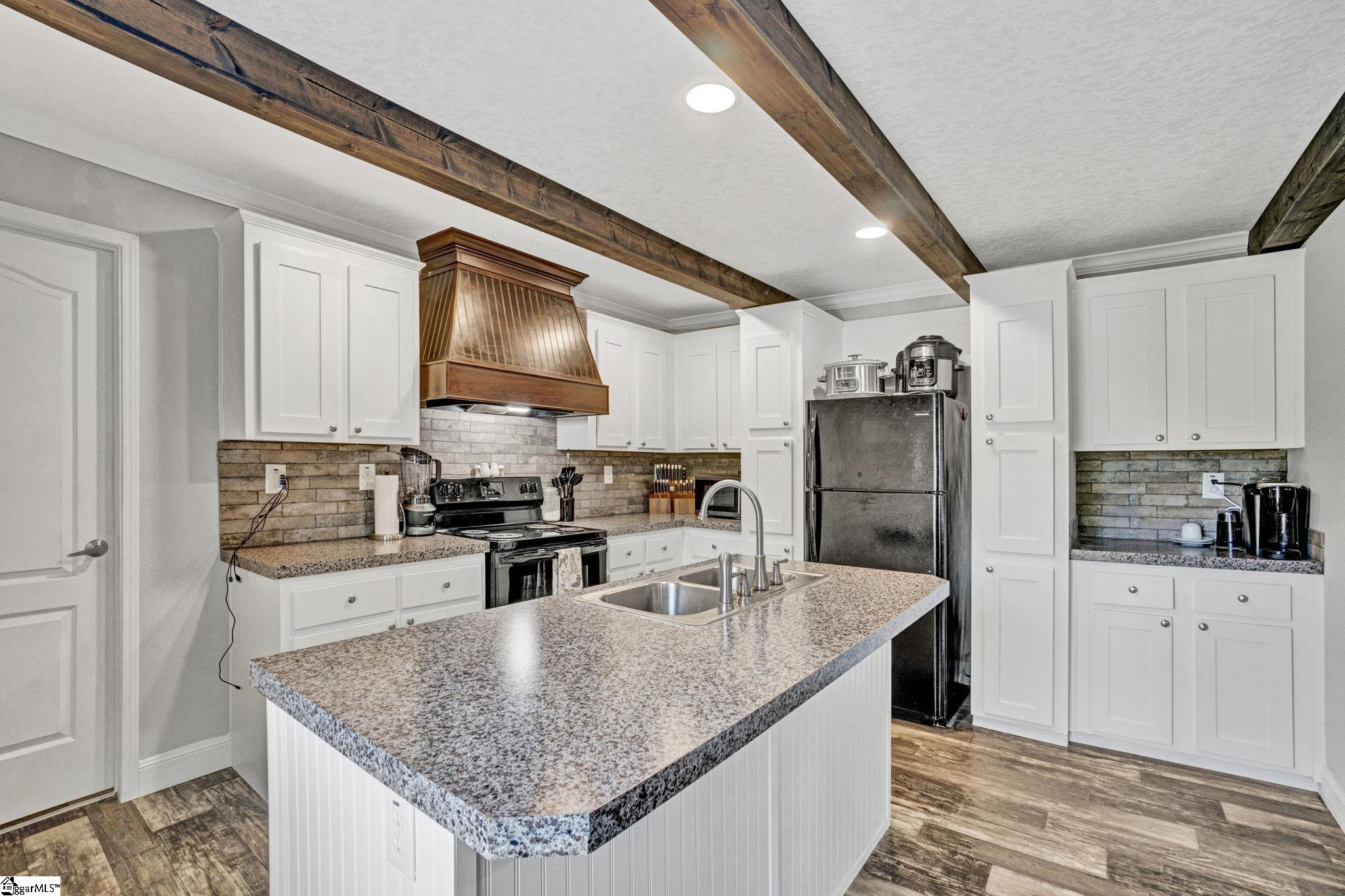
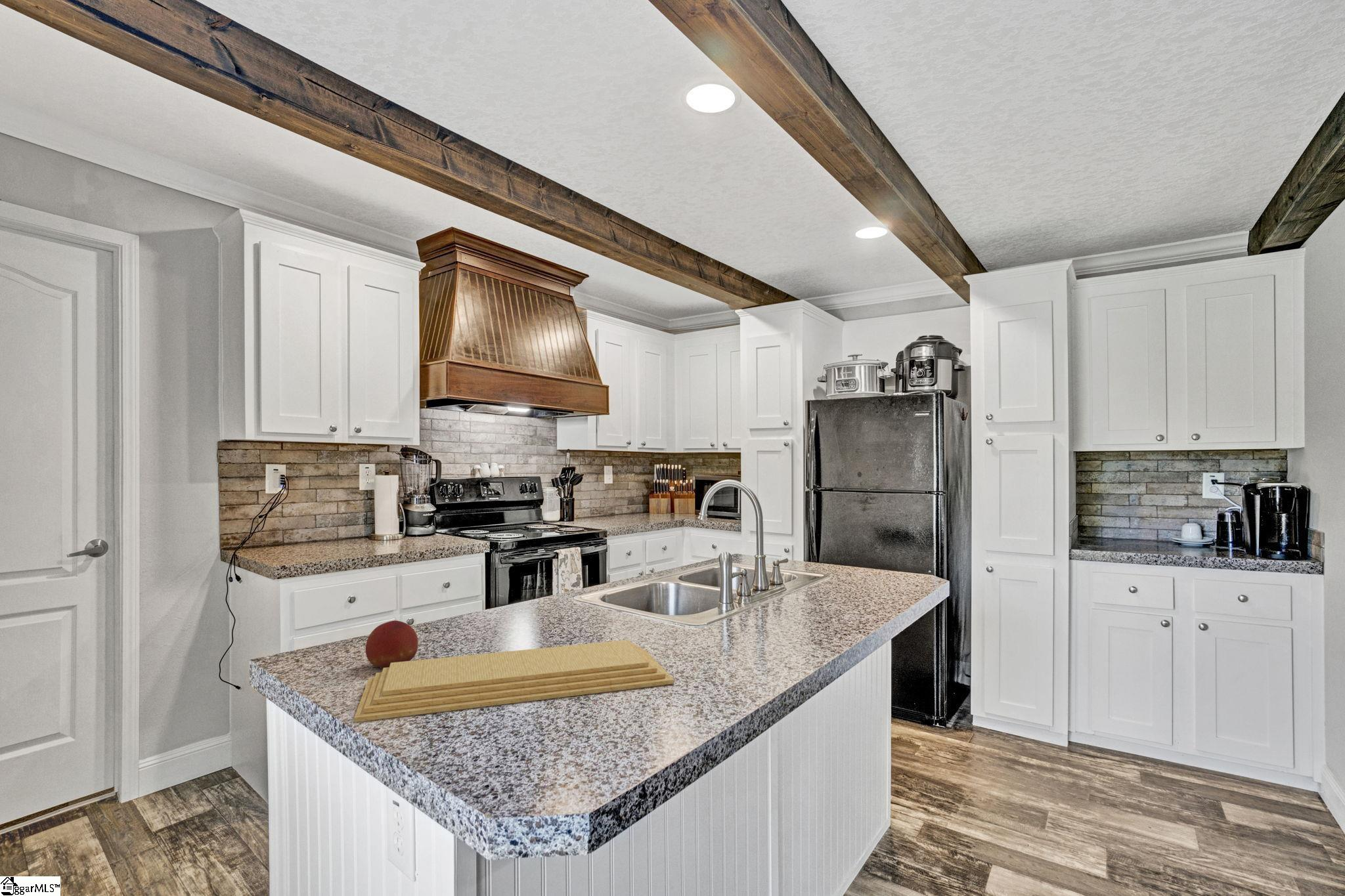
+ fruit (392, 643)
+ cutting board (520, 674)
